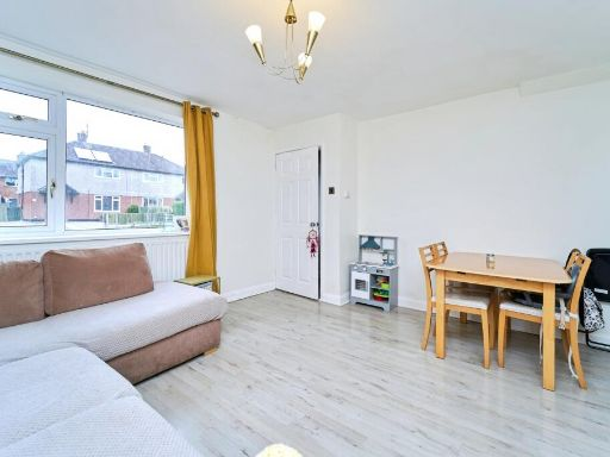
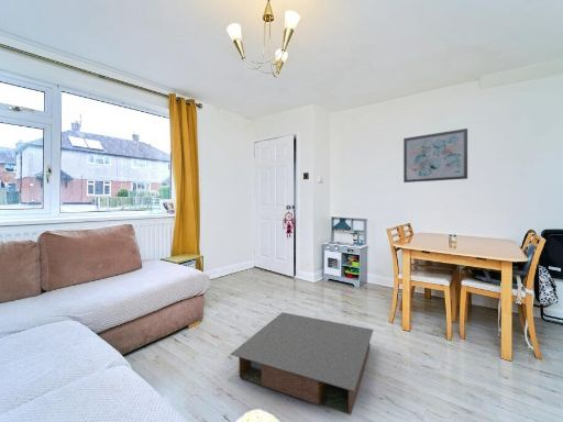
+ wall art (433, 157)
+ coffee table (308, 351)
